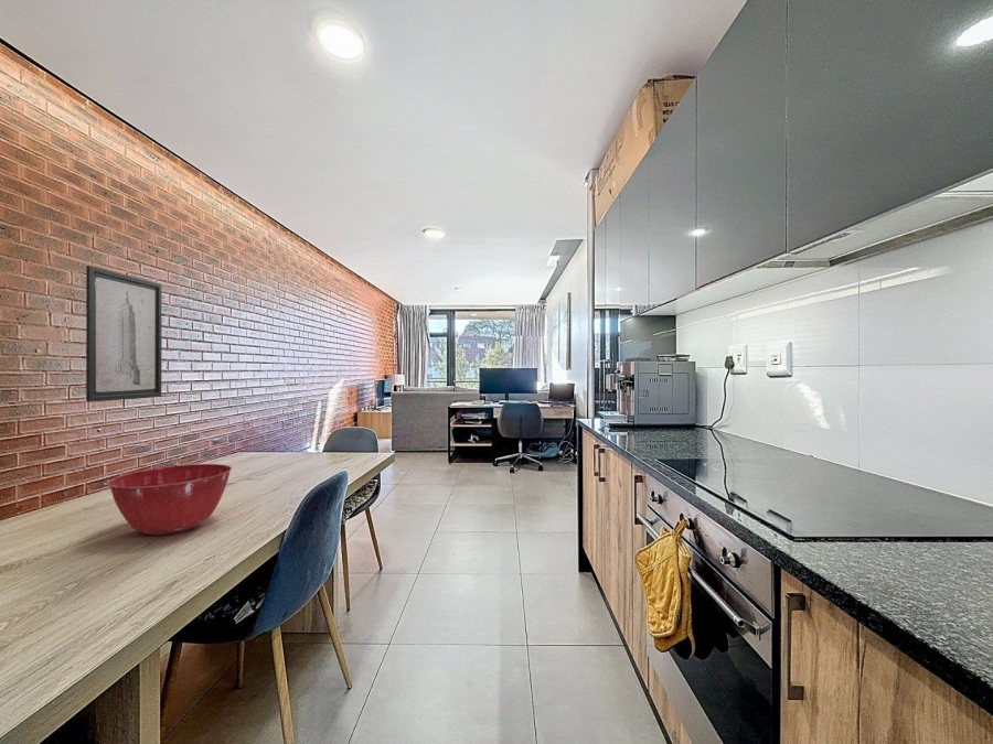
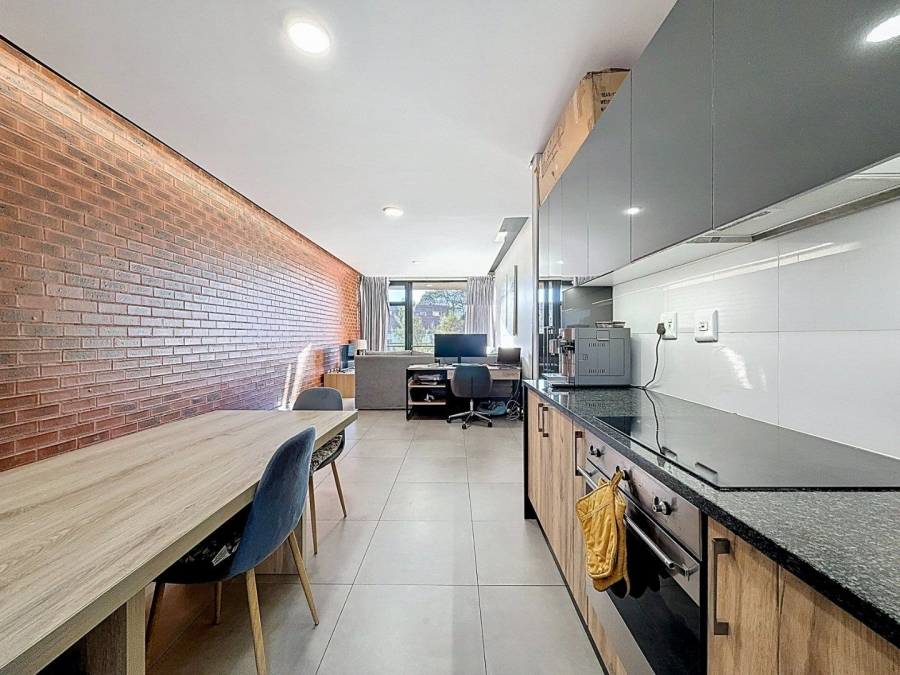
- mixing bowl (173, 499)
- wall art (127, 337)
